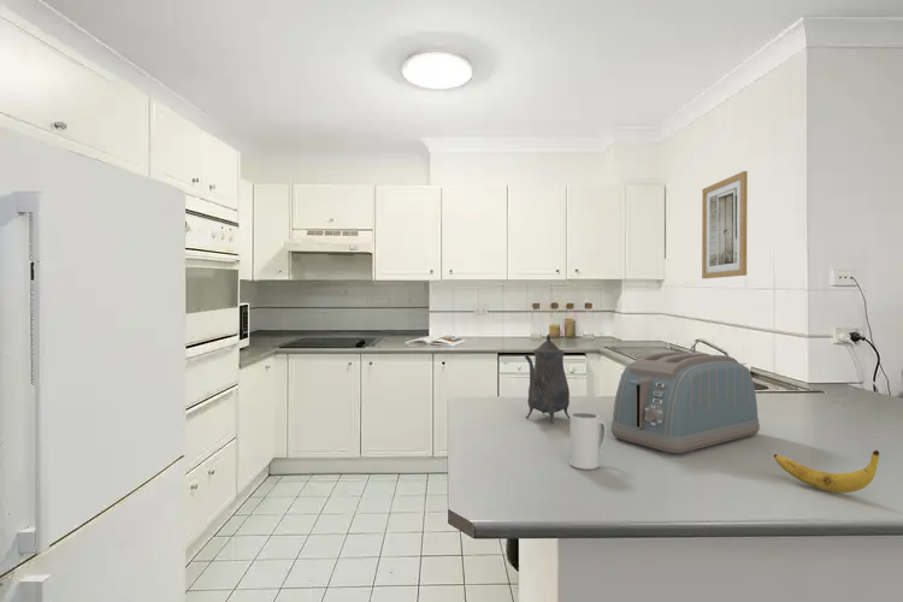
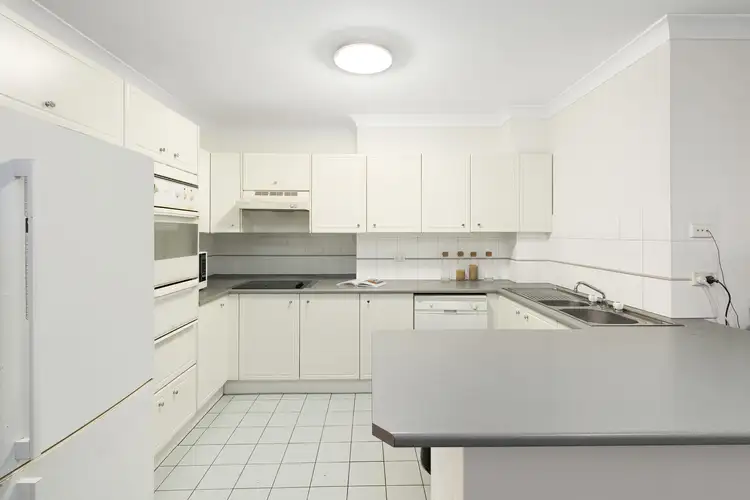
- mug (589, 438)
- toaster (683, 395)
- banana (819, 471)
- wall art (722, 229)
- teapot (543, 377)
